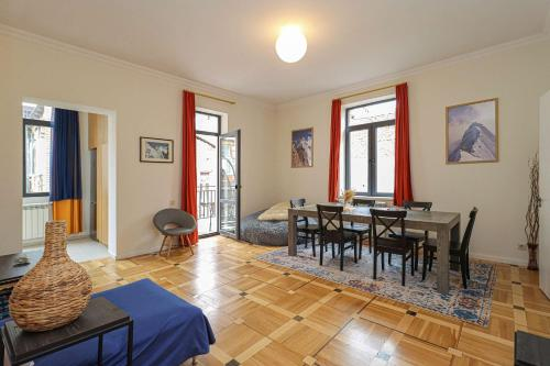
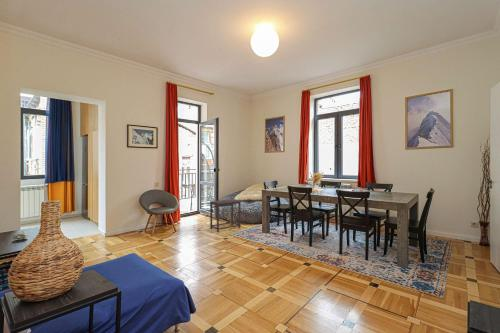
+ side table (231, 214)
